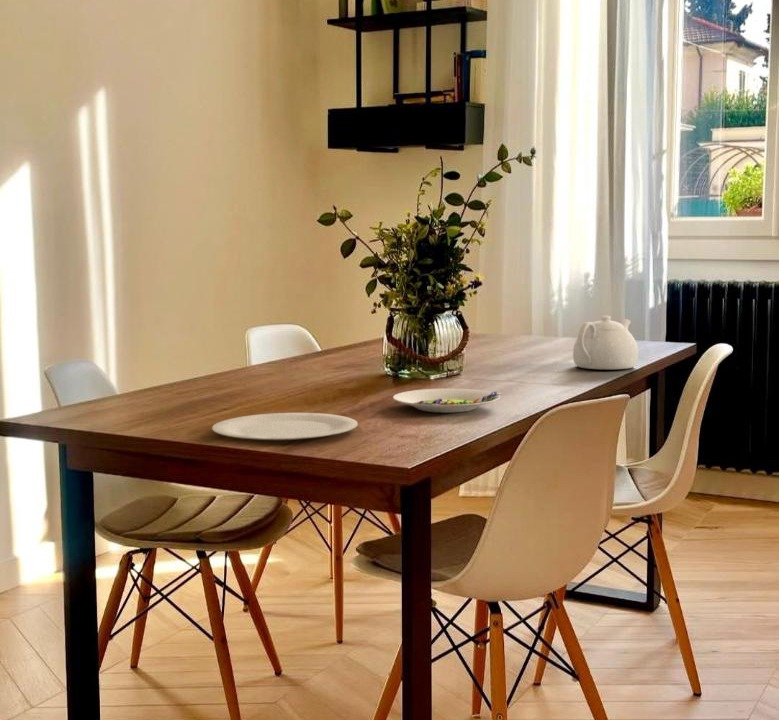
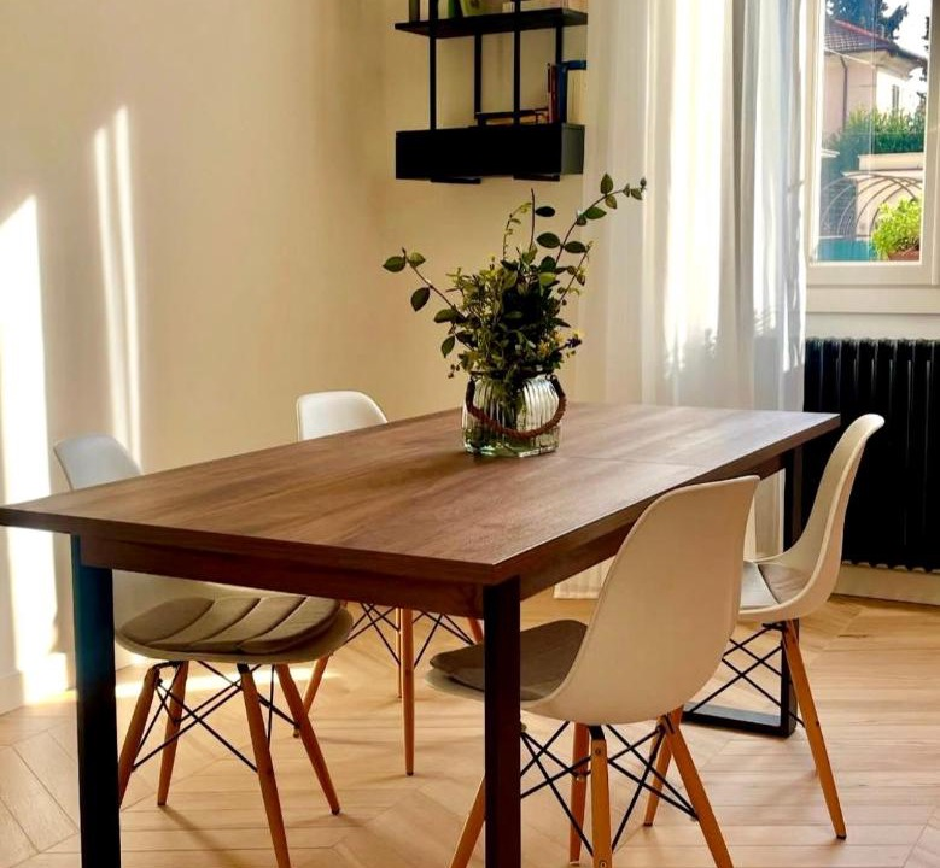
- salad plate (446, 399)
- teapot (604, 341)
- plate (285, 426)
